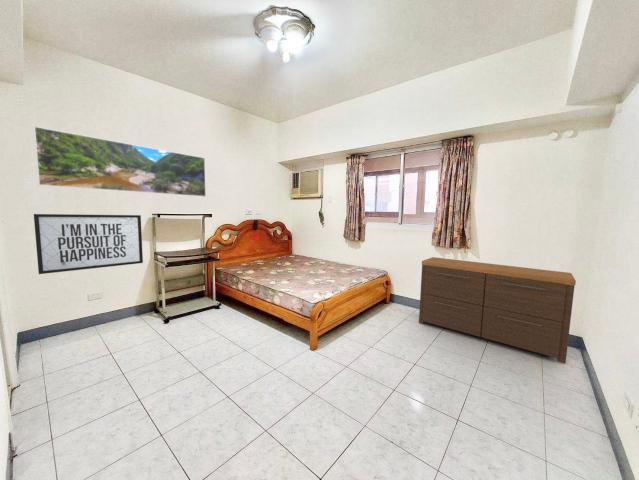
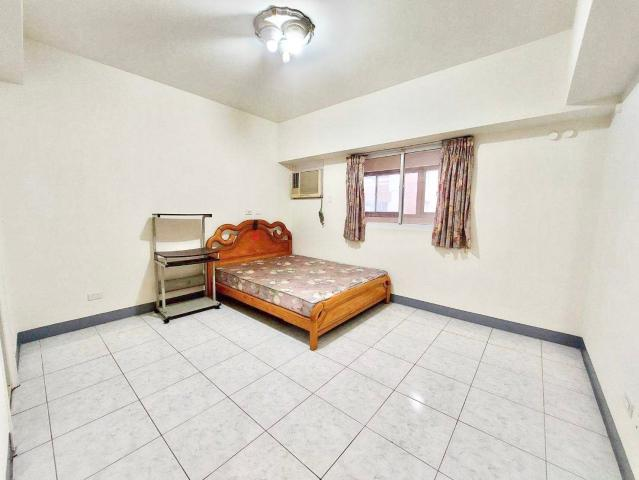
- dresser (486, 300)
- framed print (137, 168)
- mirror (95, 241)
